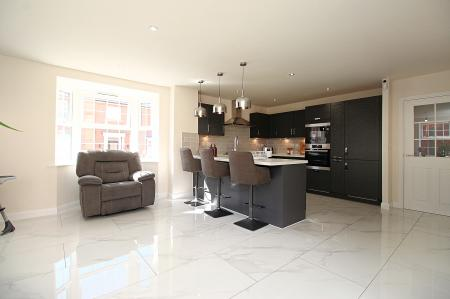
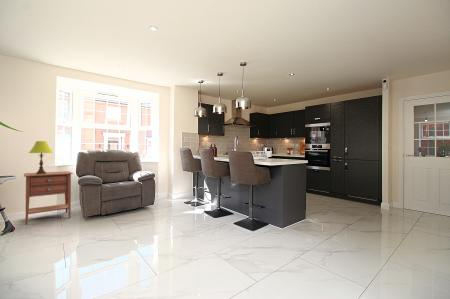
+ table lamp (41, 157)
+ nightstand (48, 194)
